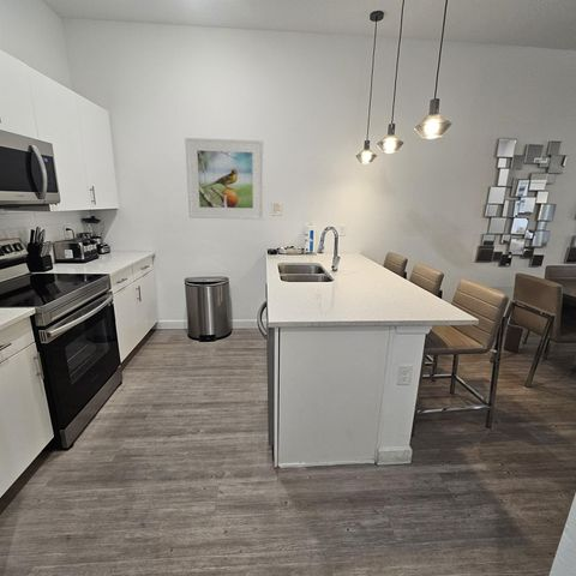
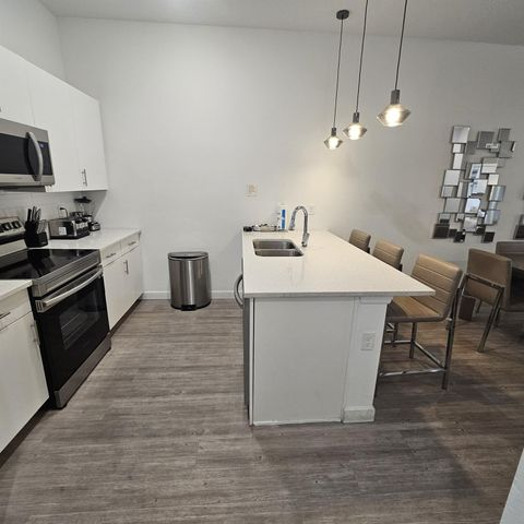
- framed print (226, 180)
